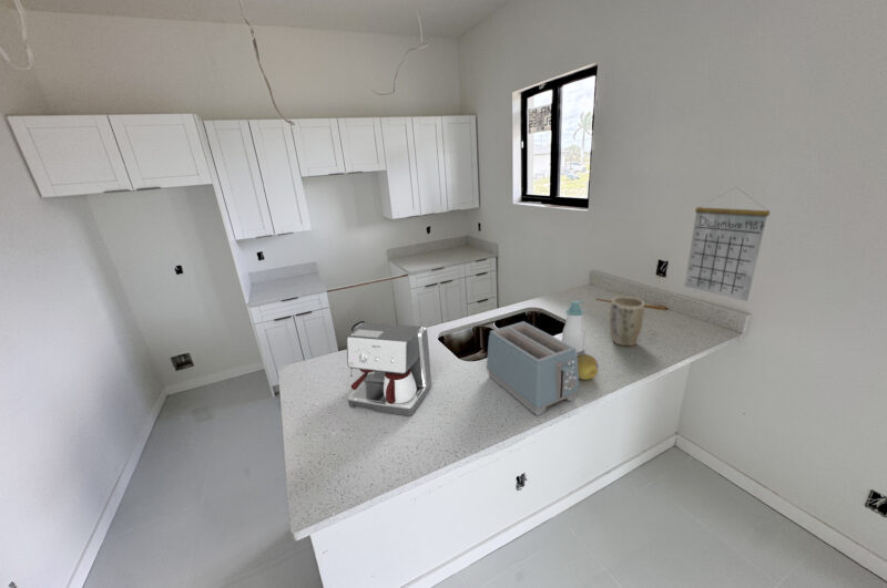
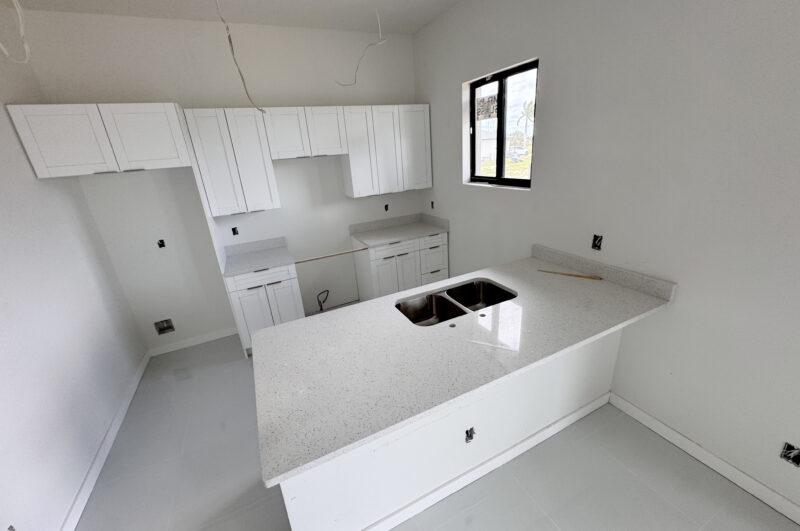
- calendar (723, 243)
- toaster (532, 365)
- coffee maker (387, 364)
- fruit (584, 367)
- soap bottle (573, 326)
- plant pot (625, 321)
